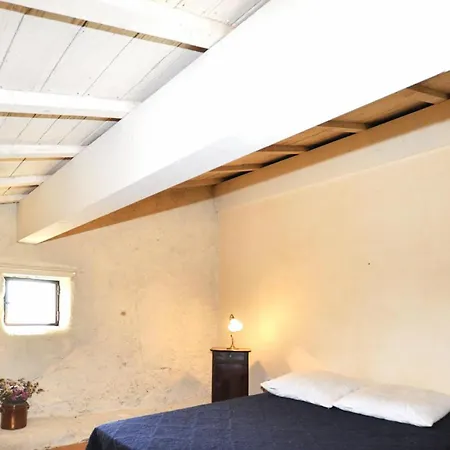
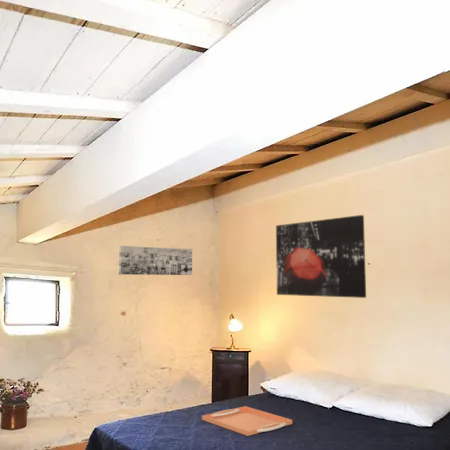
+ wall art (316, 258)
+ serving tray (246, 419)
+ wall art (157, 261)
